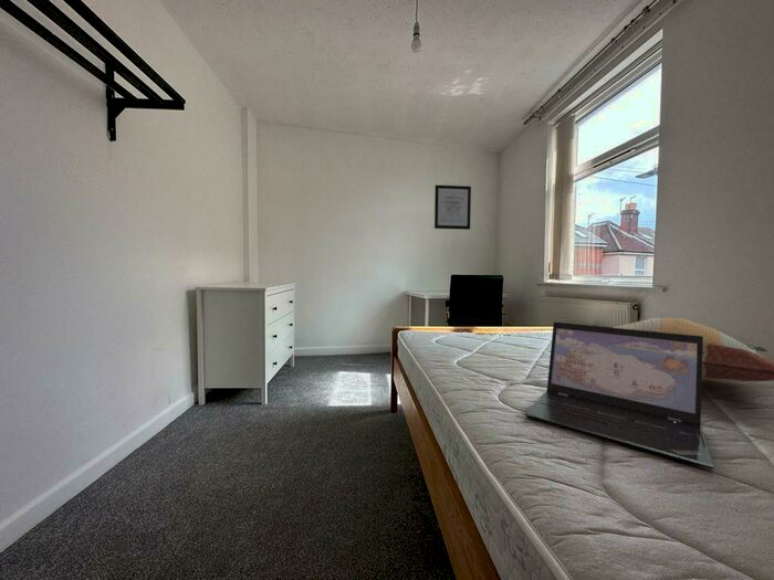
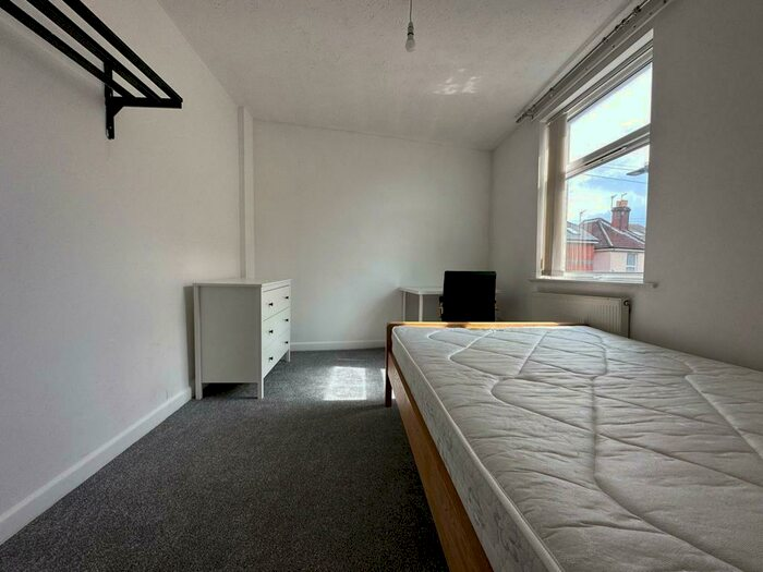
- laptop (613, 377)
- decorative pillow (674, 333)
- wall art (452, 207)
